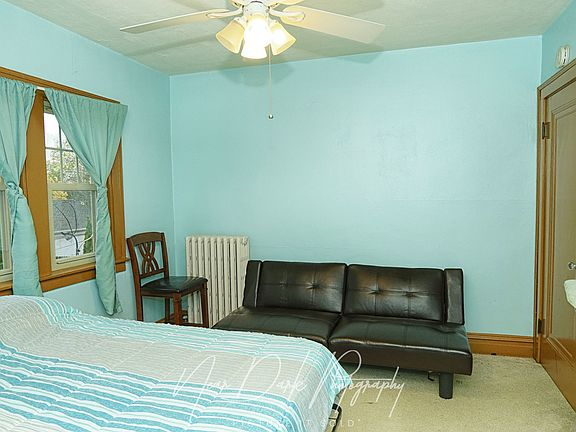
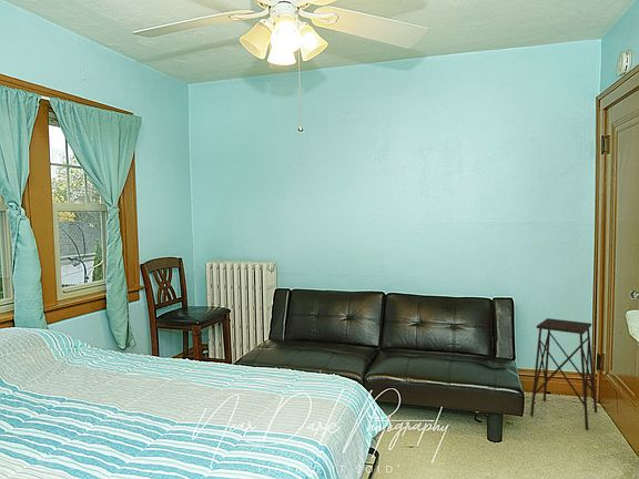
+ side table (561, 370)
